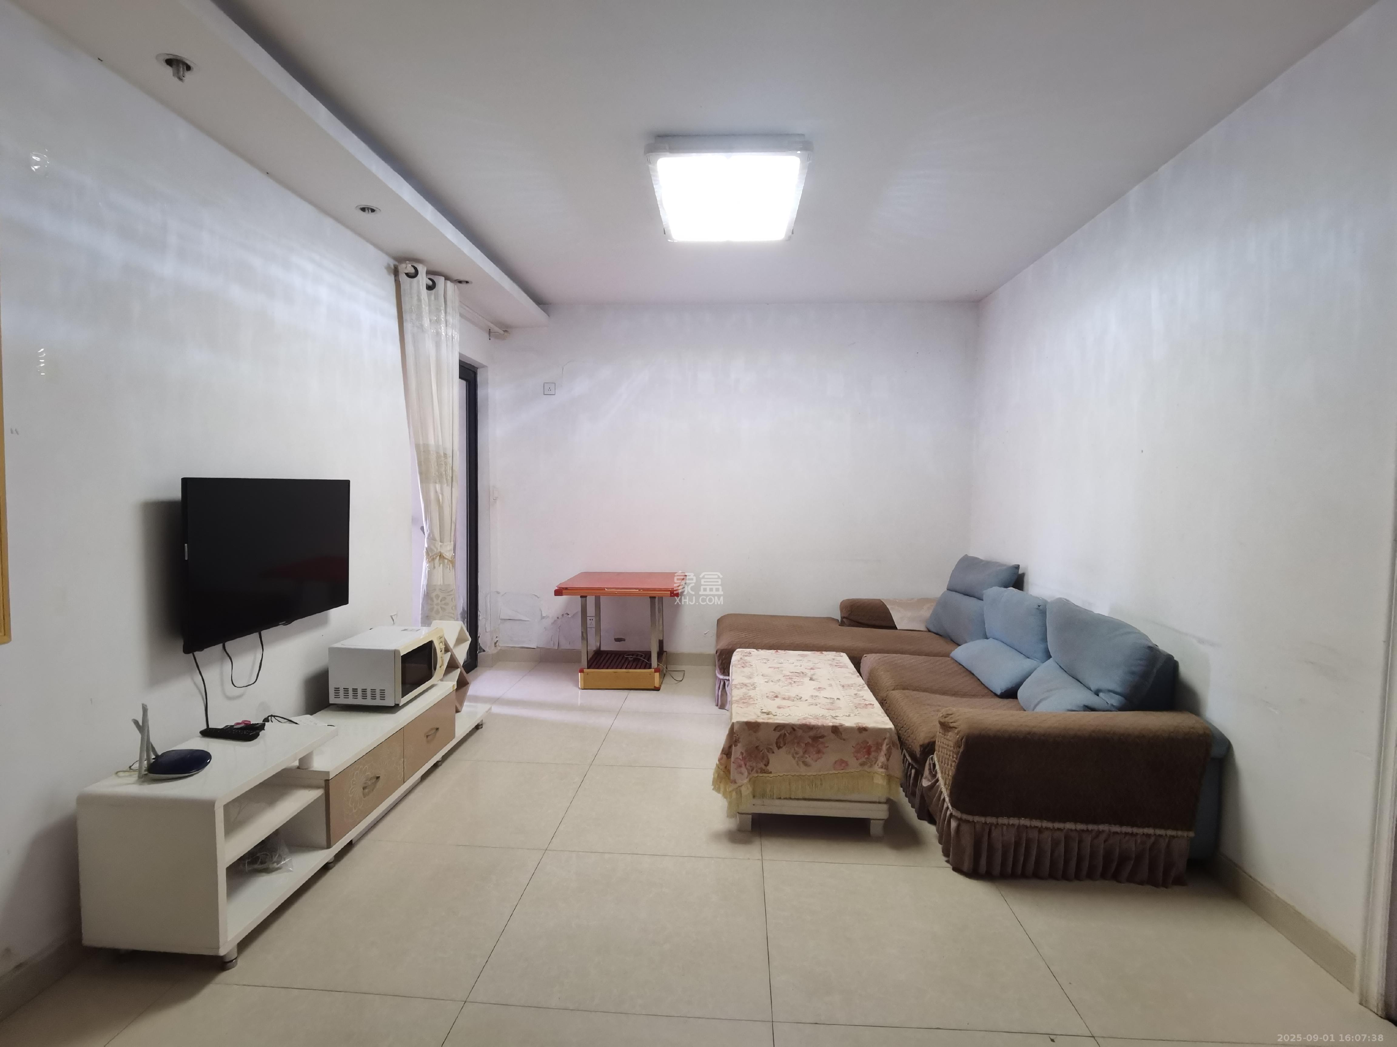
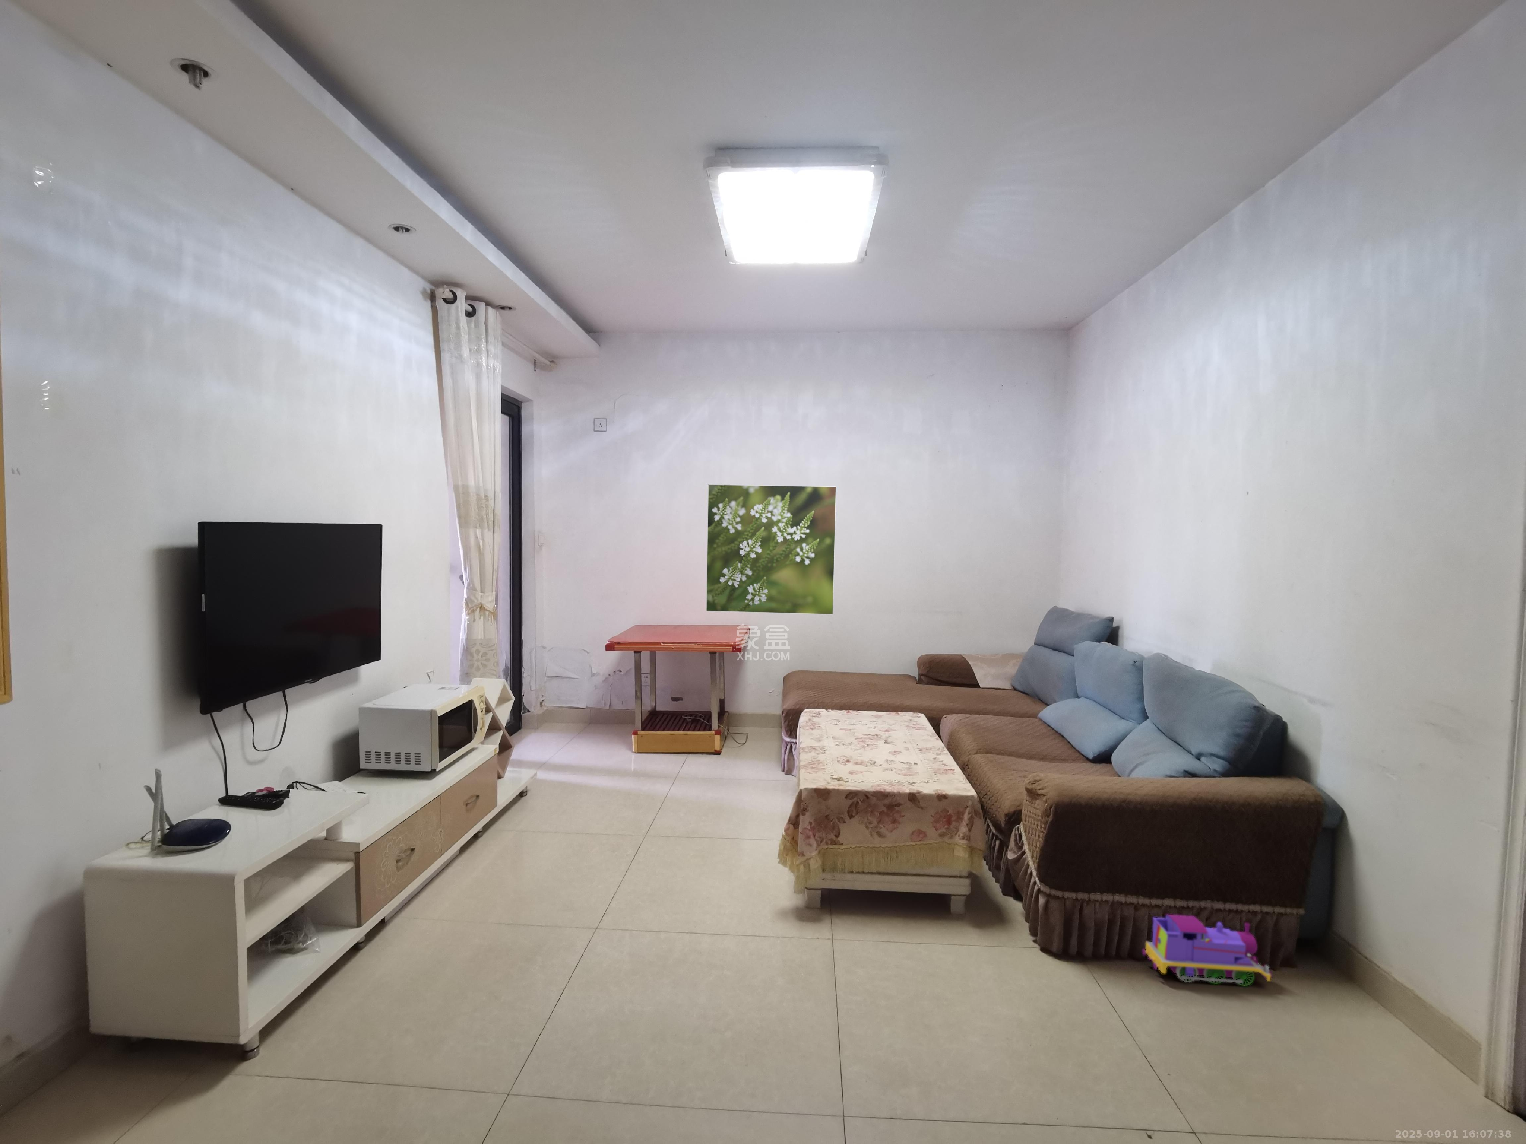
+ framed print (770, 549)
+ toy train (1206, 948)
